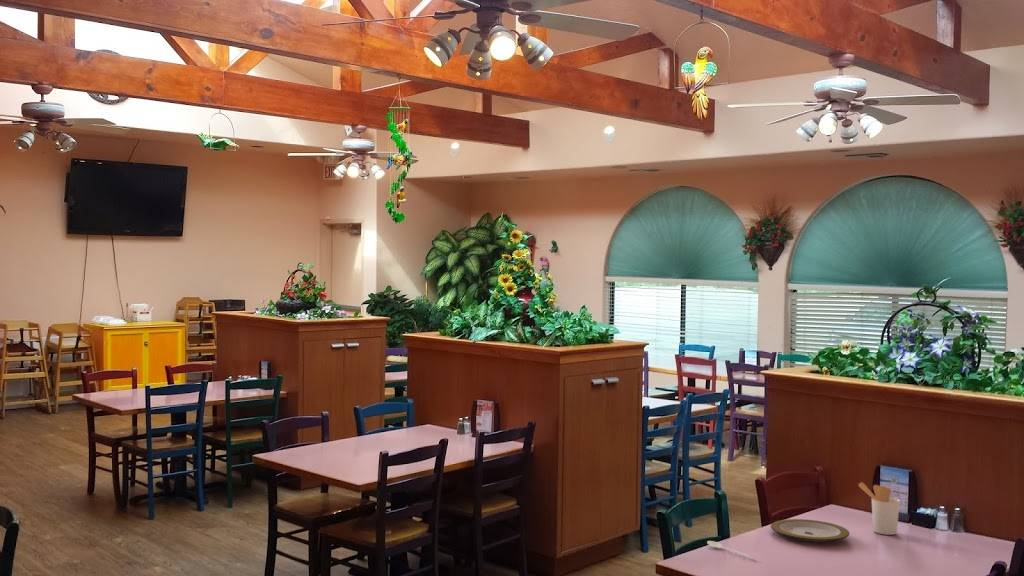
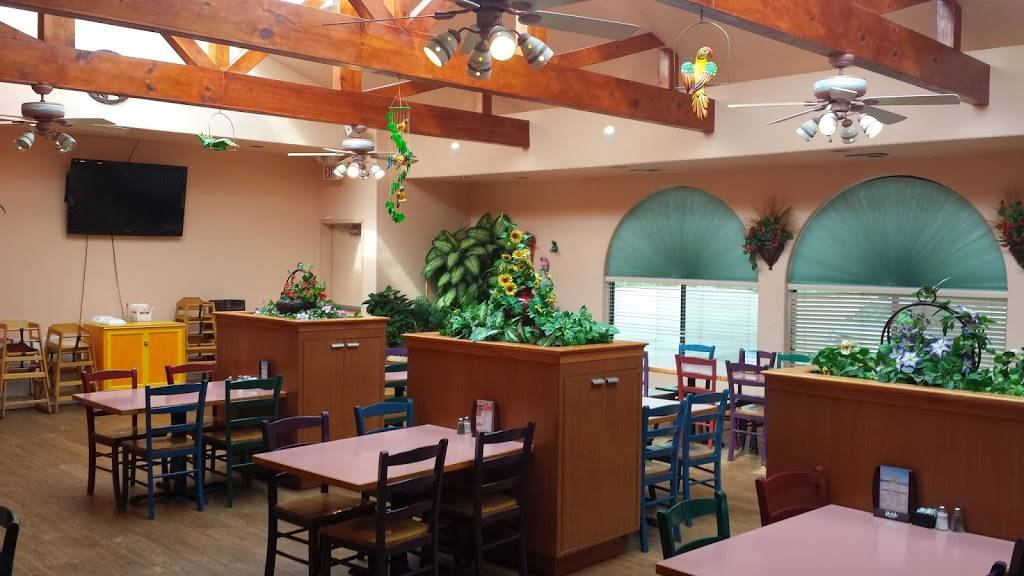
- utensil holder (877, 506)
- plate (809, 532)
- stirrer (731, 550)
